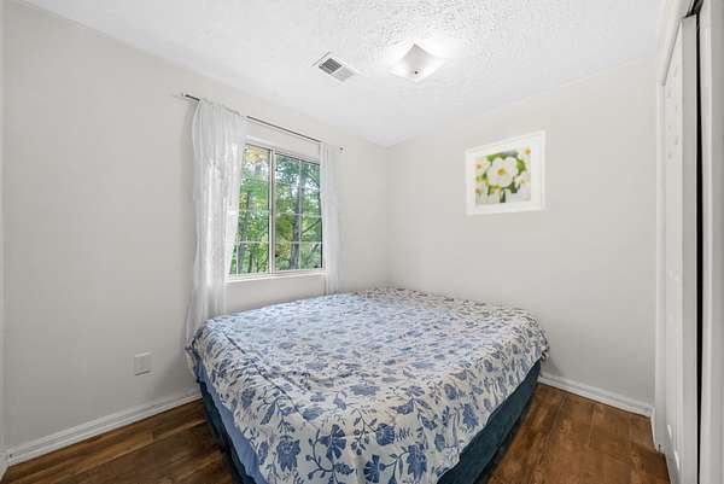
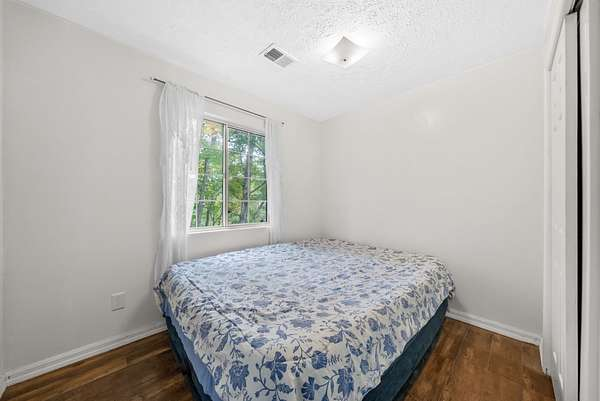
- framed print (501, 177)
